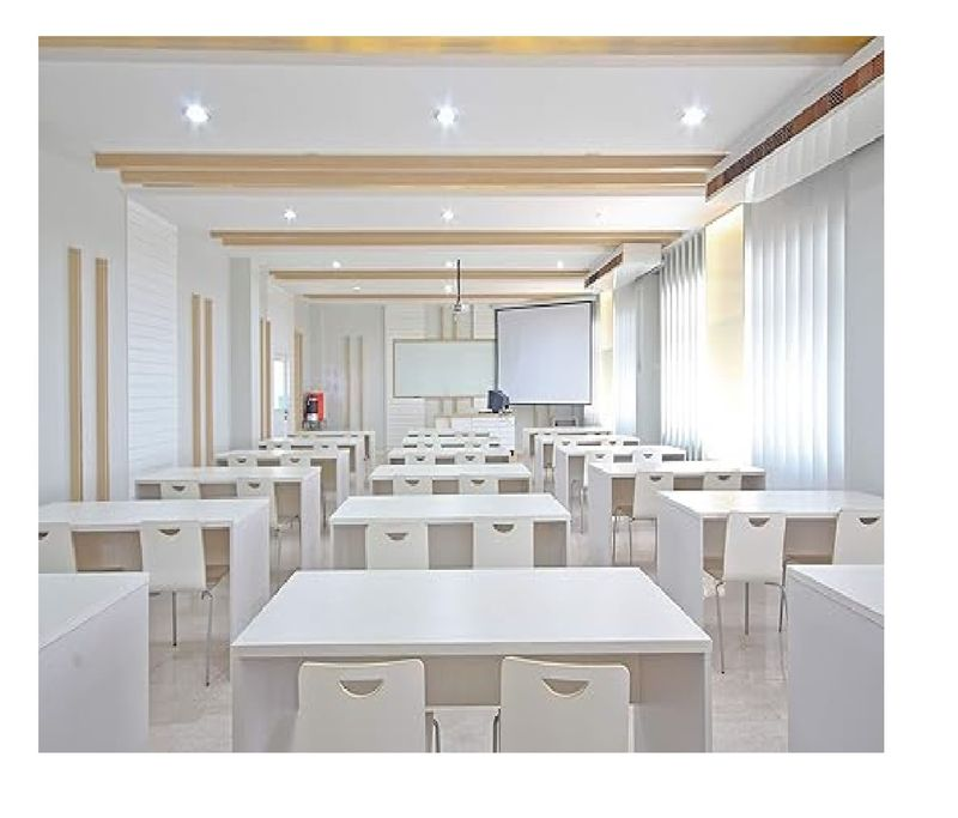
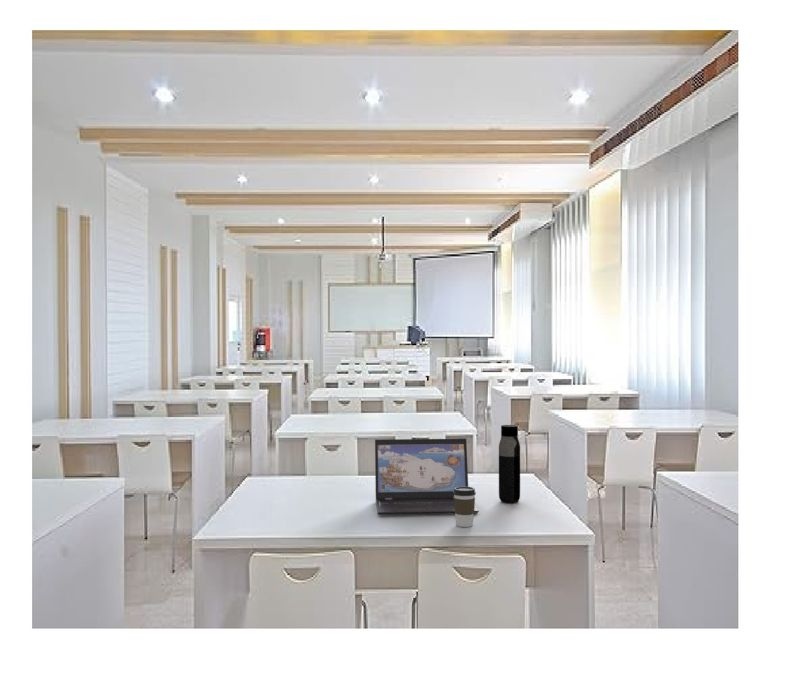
+ laptop (424, 475)
+ coffee cup (464, 506)
+ water bottle (509, 463)
